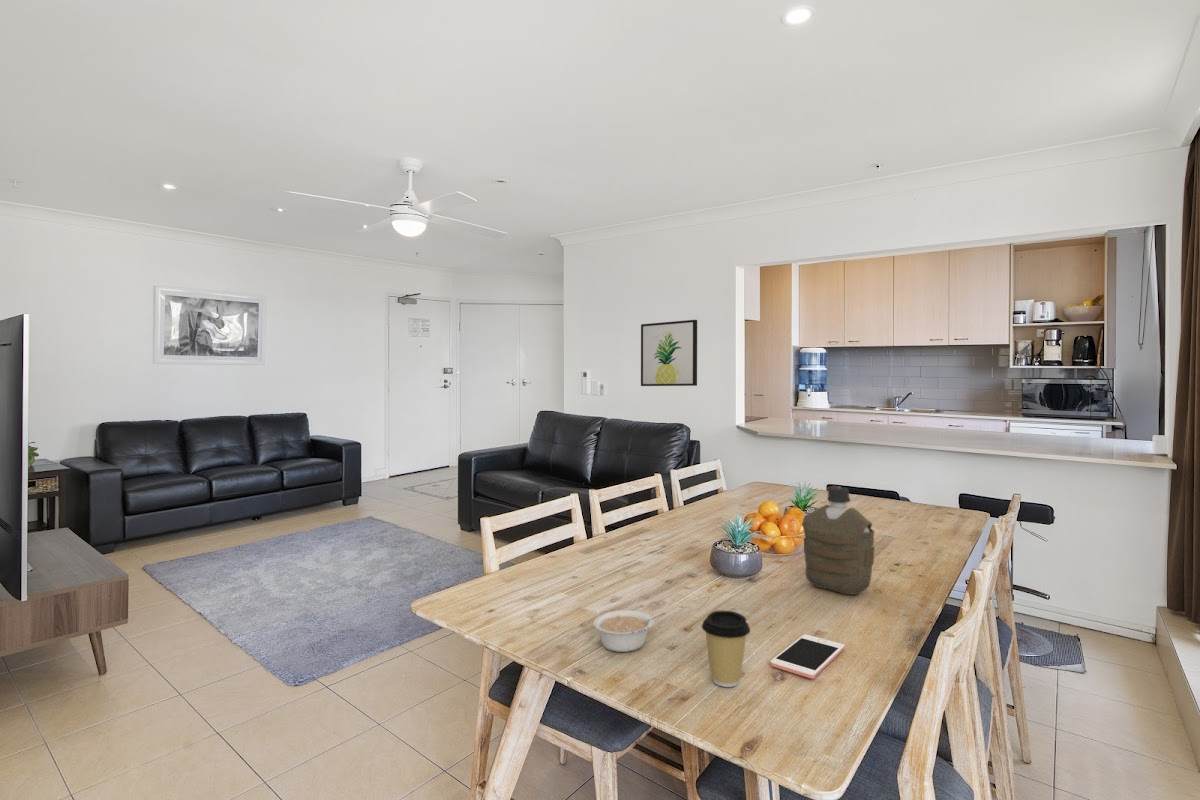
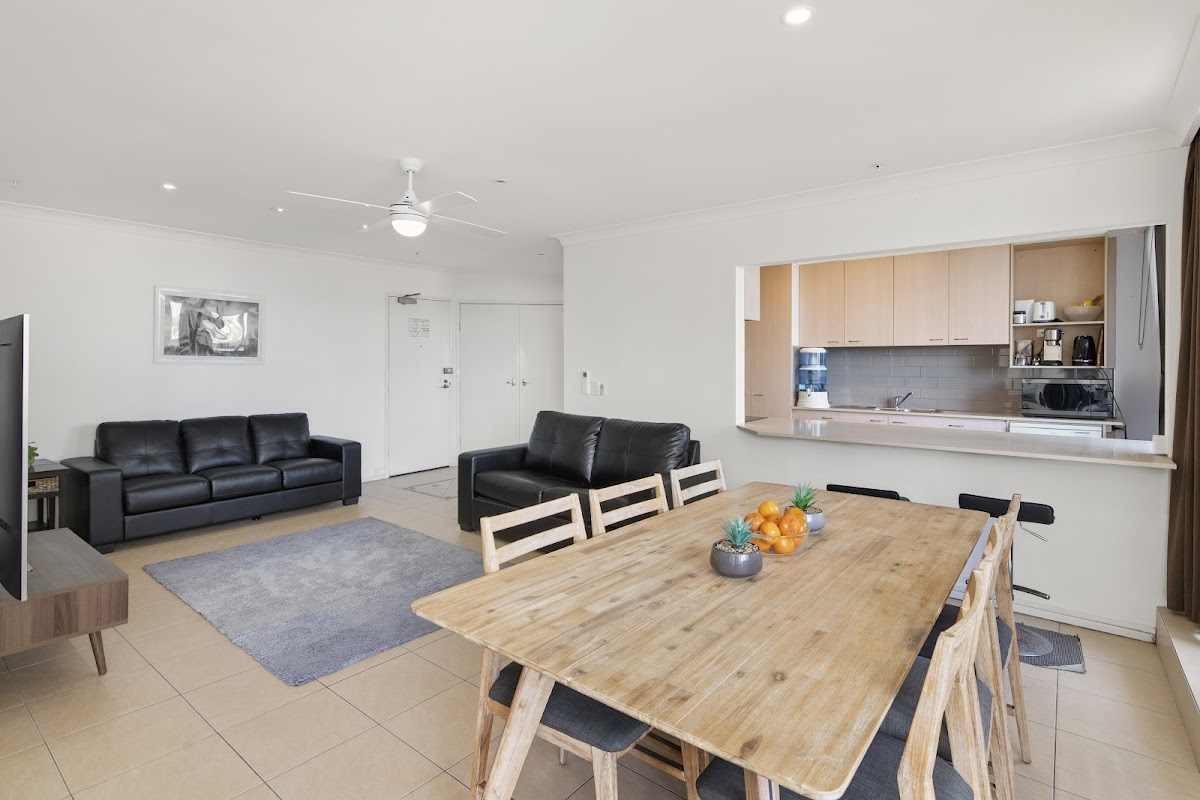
- legume (625, 629)
- coffee cup (725, 649)
- wall art (668, 354)
- cell phone (808, 654)
- water bottle (838, 536)
